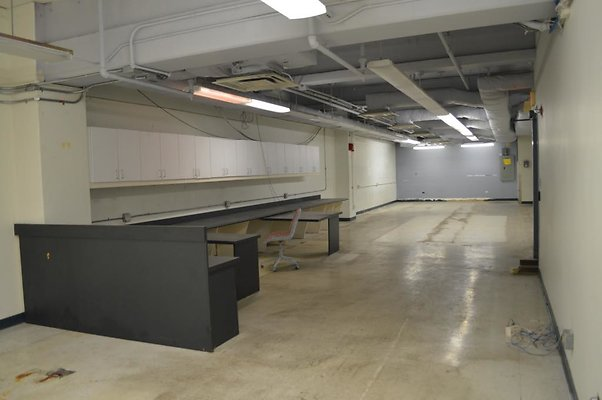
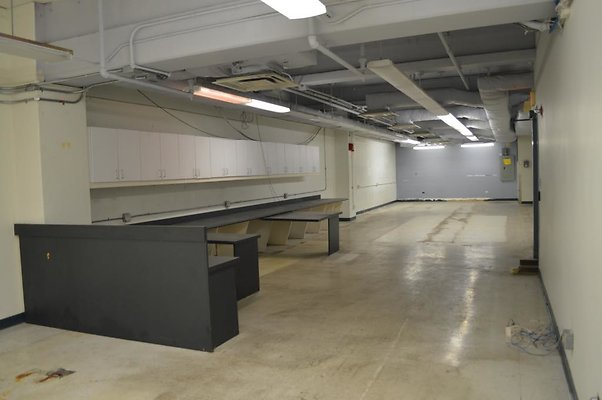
- office chair (281, 238)
